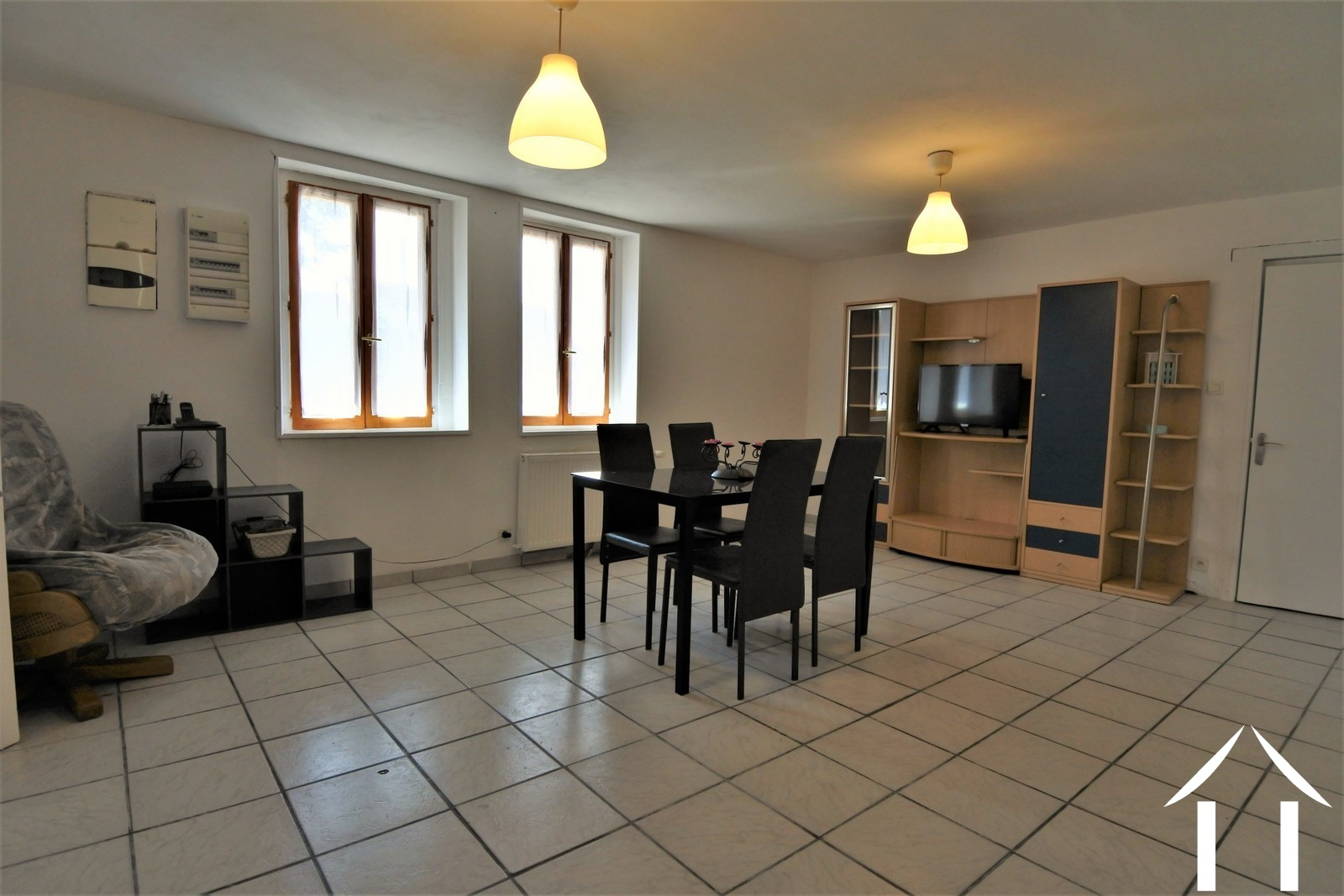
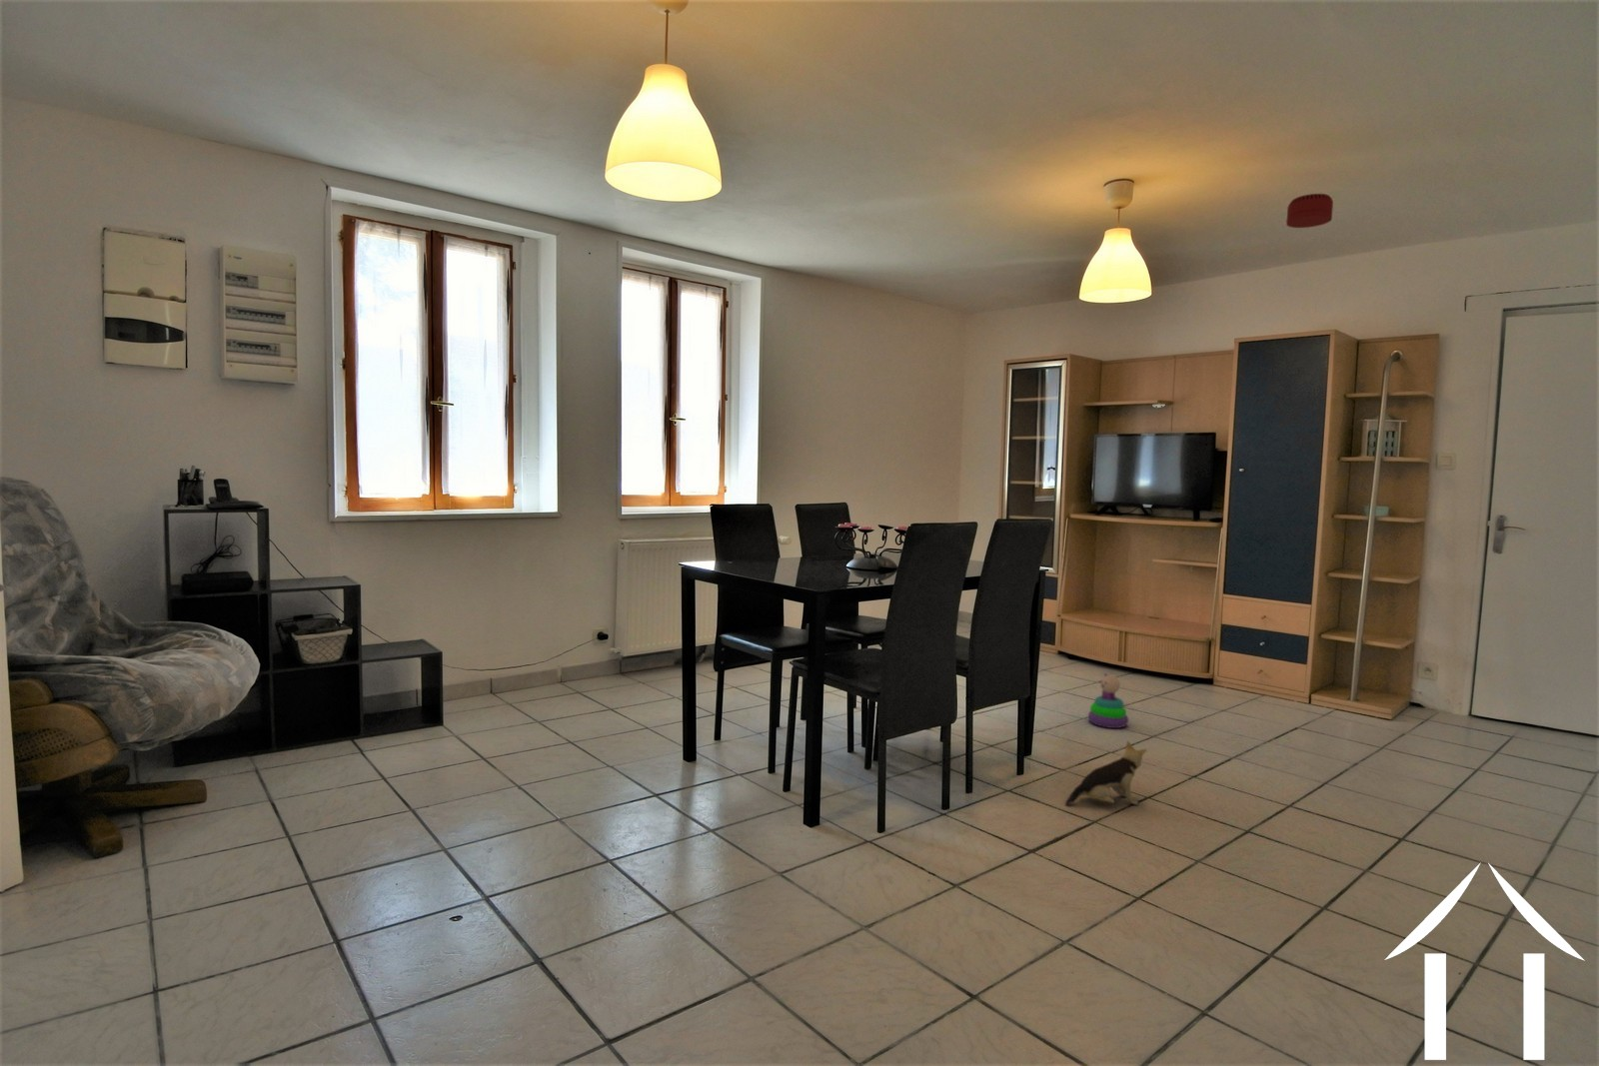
+ smoke detector (1309, 209)
+ plush toy (1108, 773)
+ stacking toy (1109, 698)
